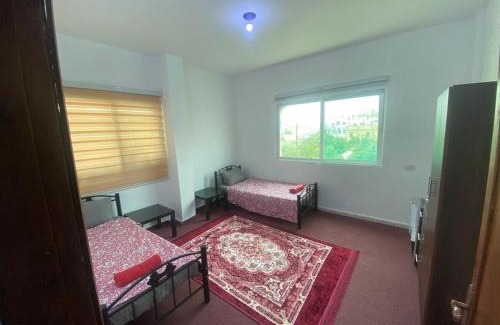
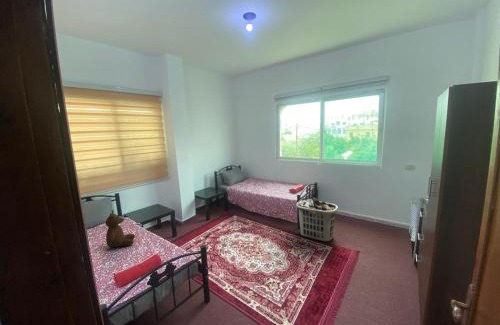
+ clothes hamper (316, 217)
+ teddy bear (119, 227)
